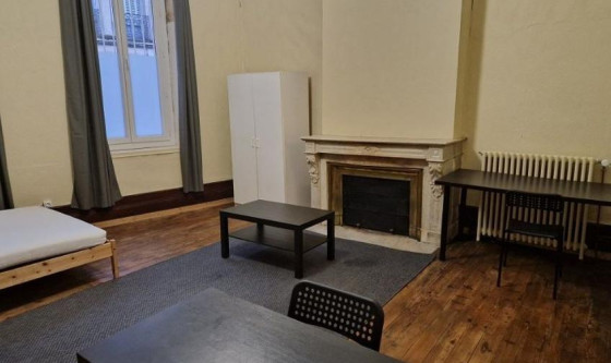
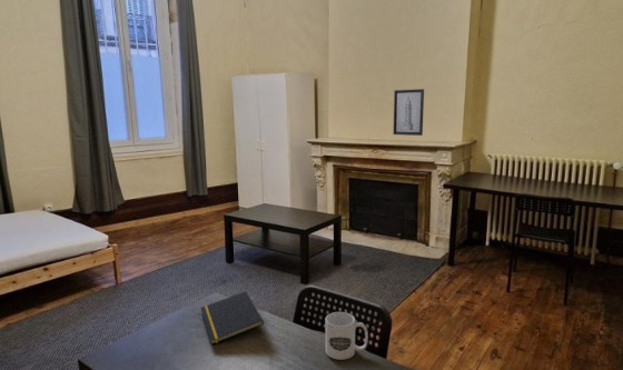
+ mug (346, 336)
+ notepad (230, 314)
+ wall art (407, 112)
